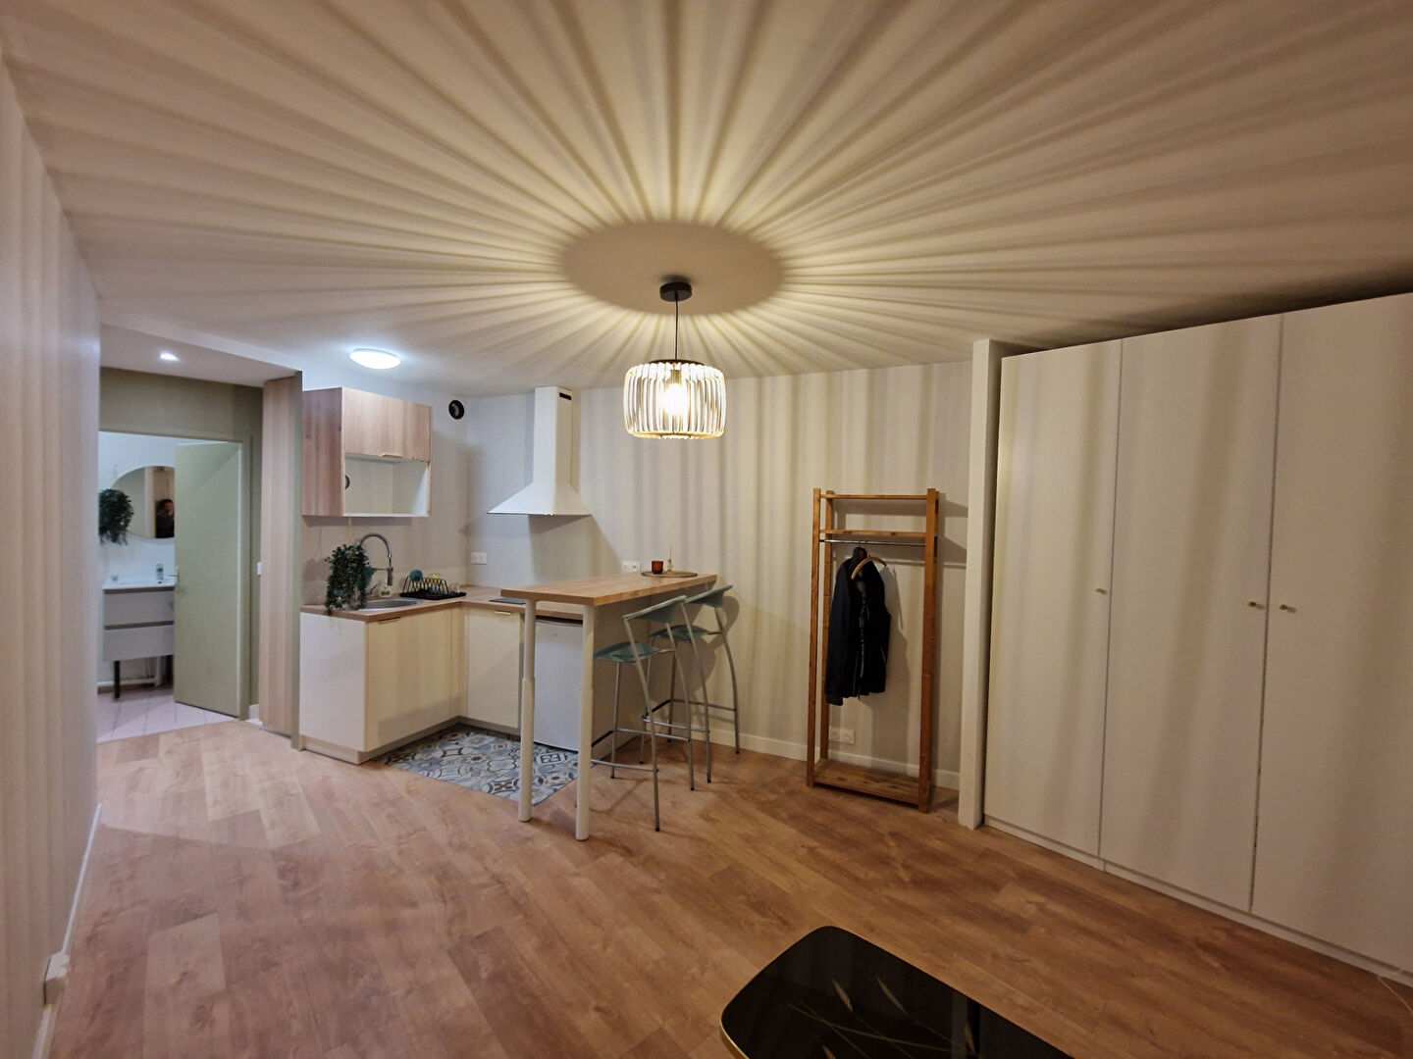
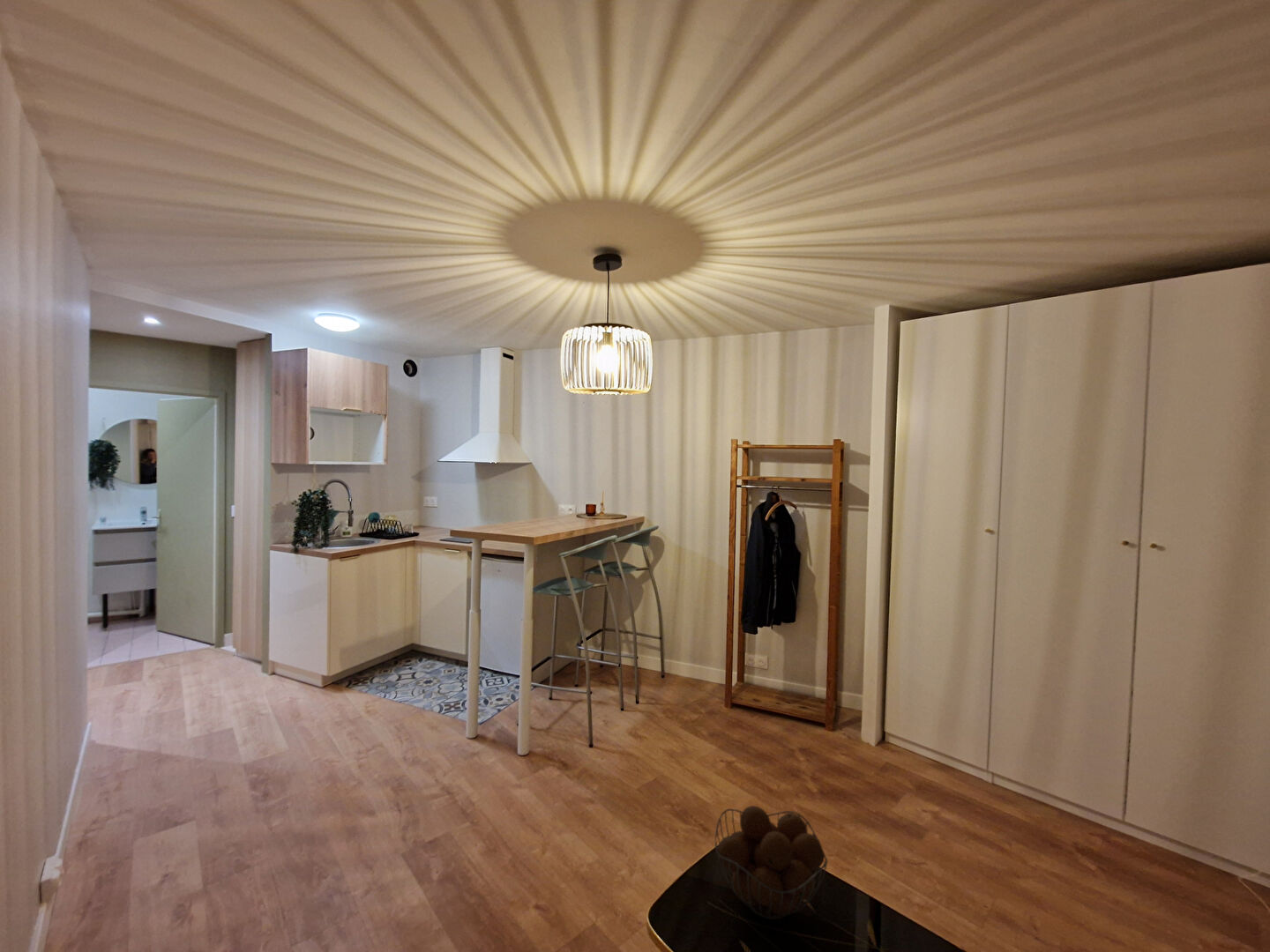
+ fruit basket (769, 861)
